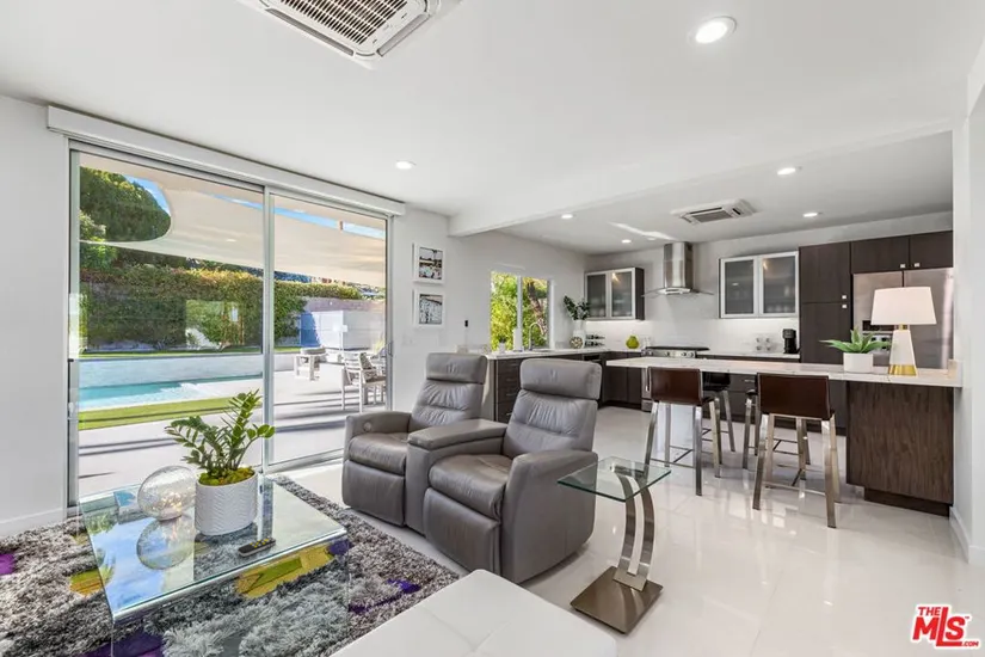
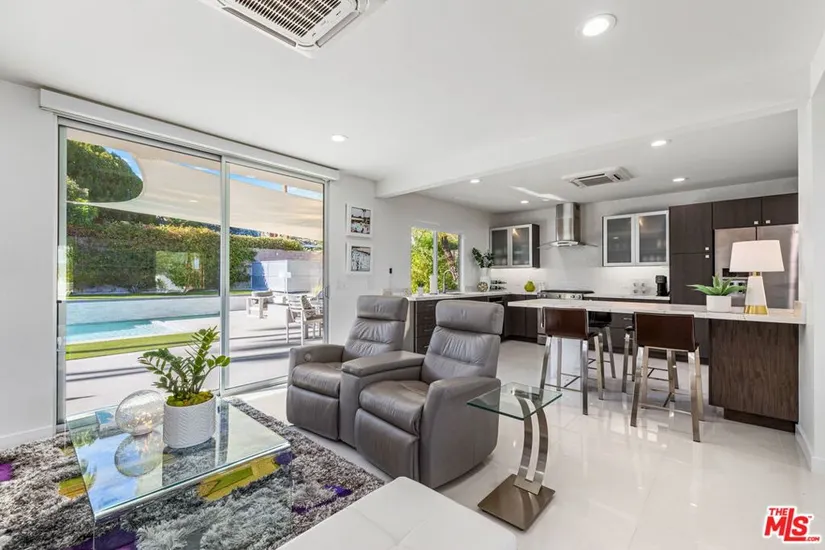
- remote control (257, 546)
